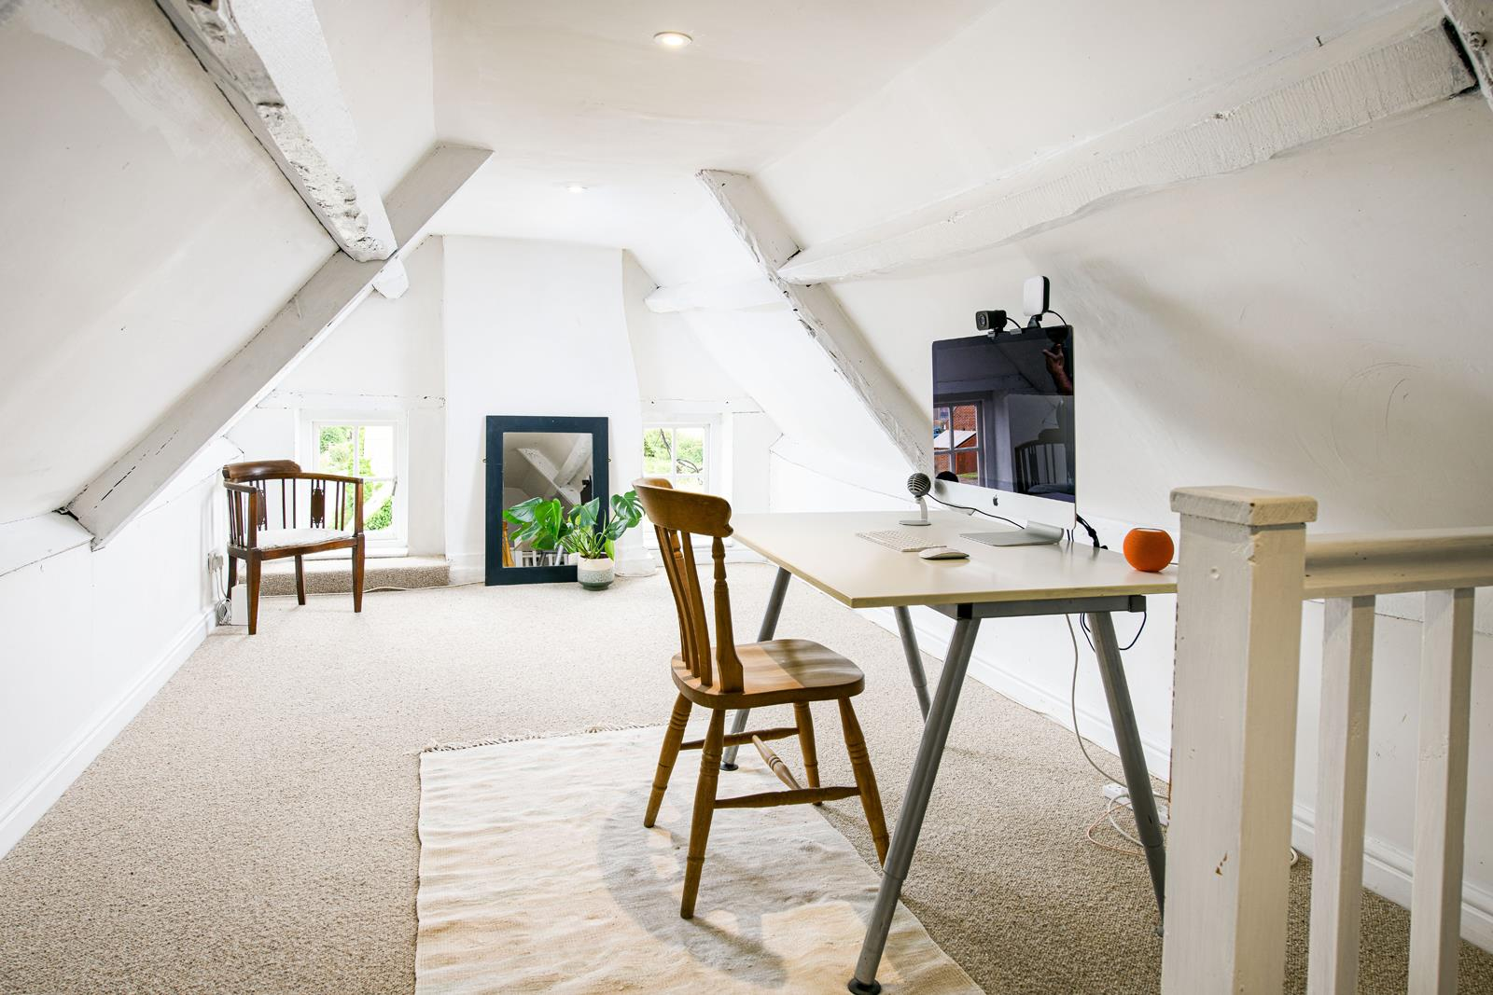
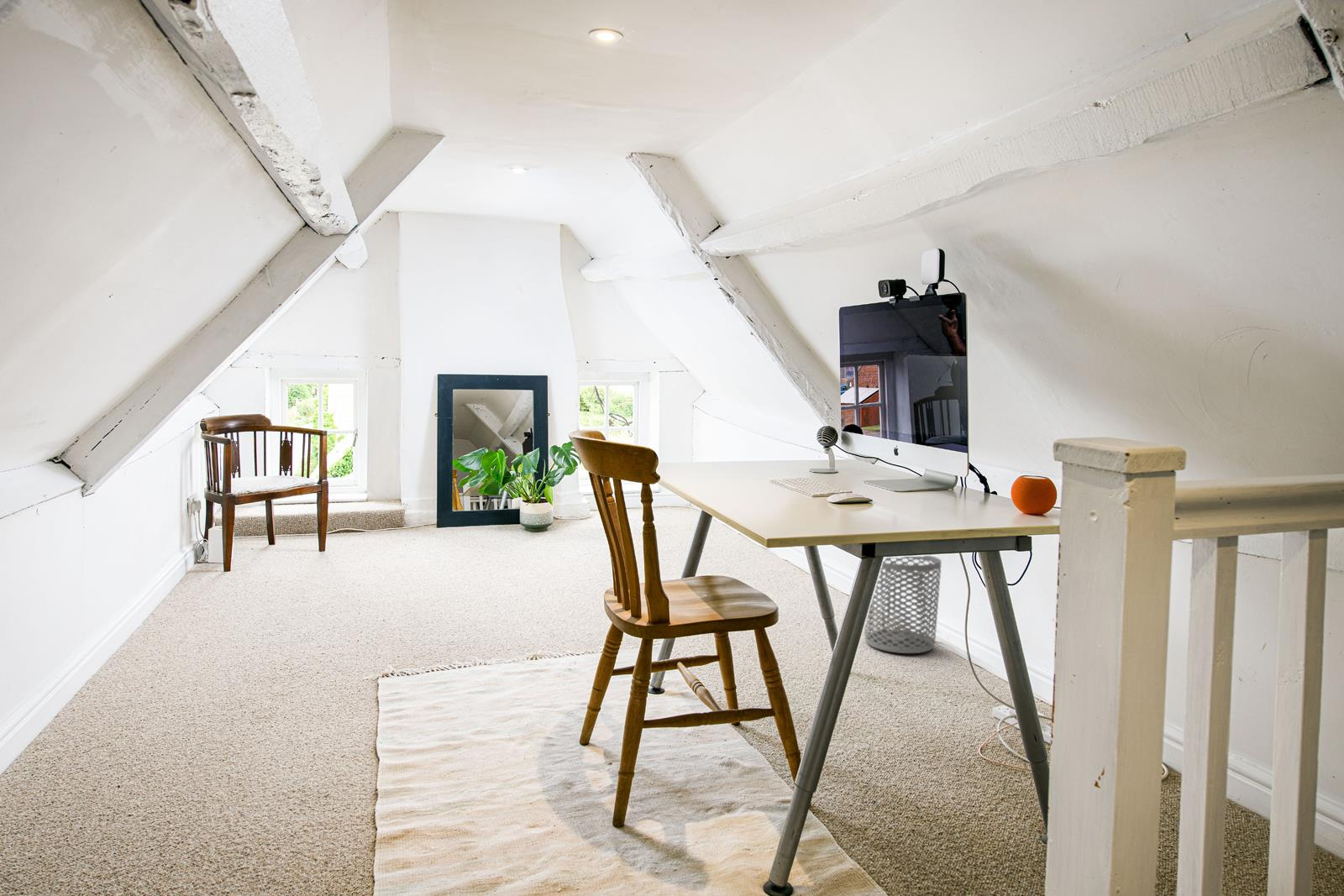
+ waste bin (900, 601)
